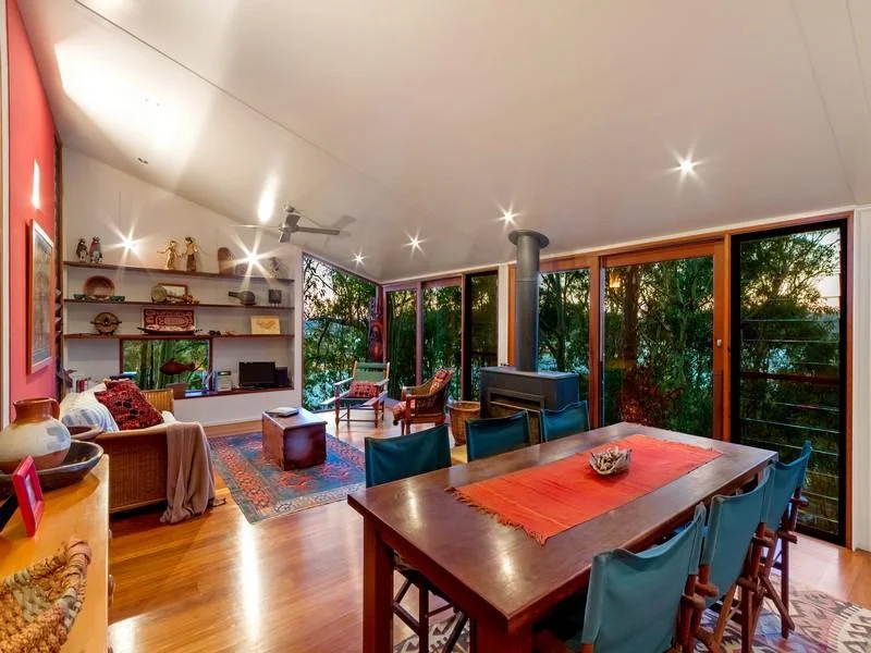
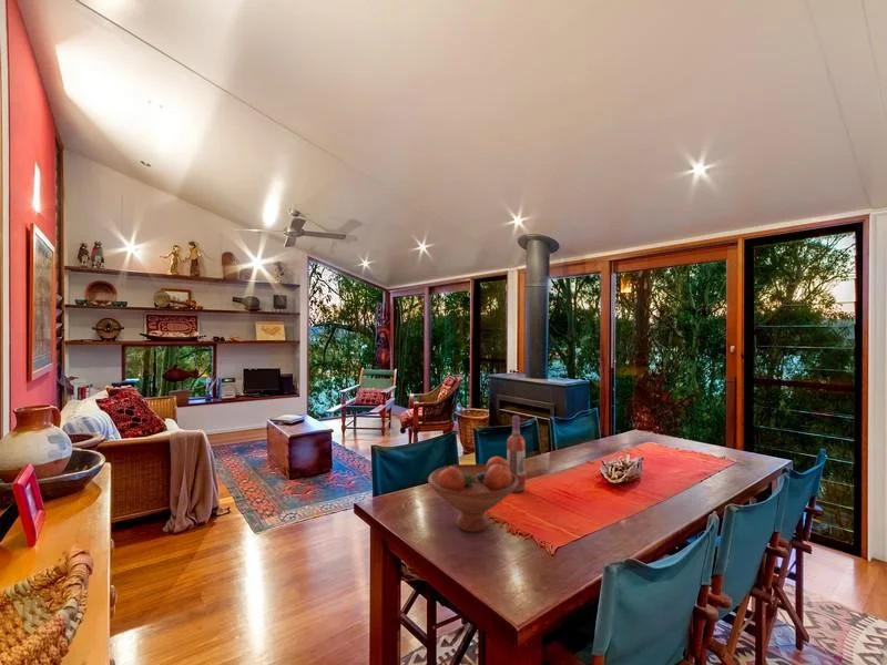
+ fruit bowl (472, 491)
+ wine bottle (516, 452)
